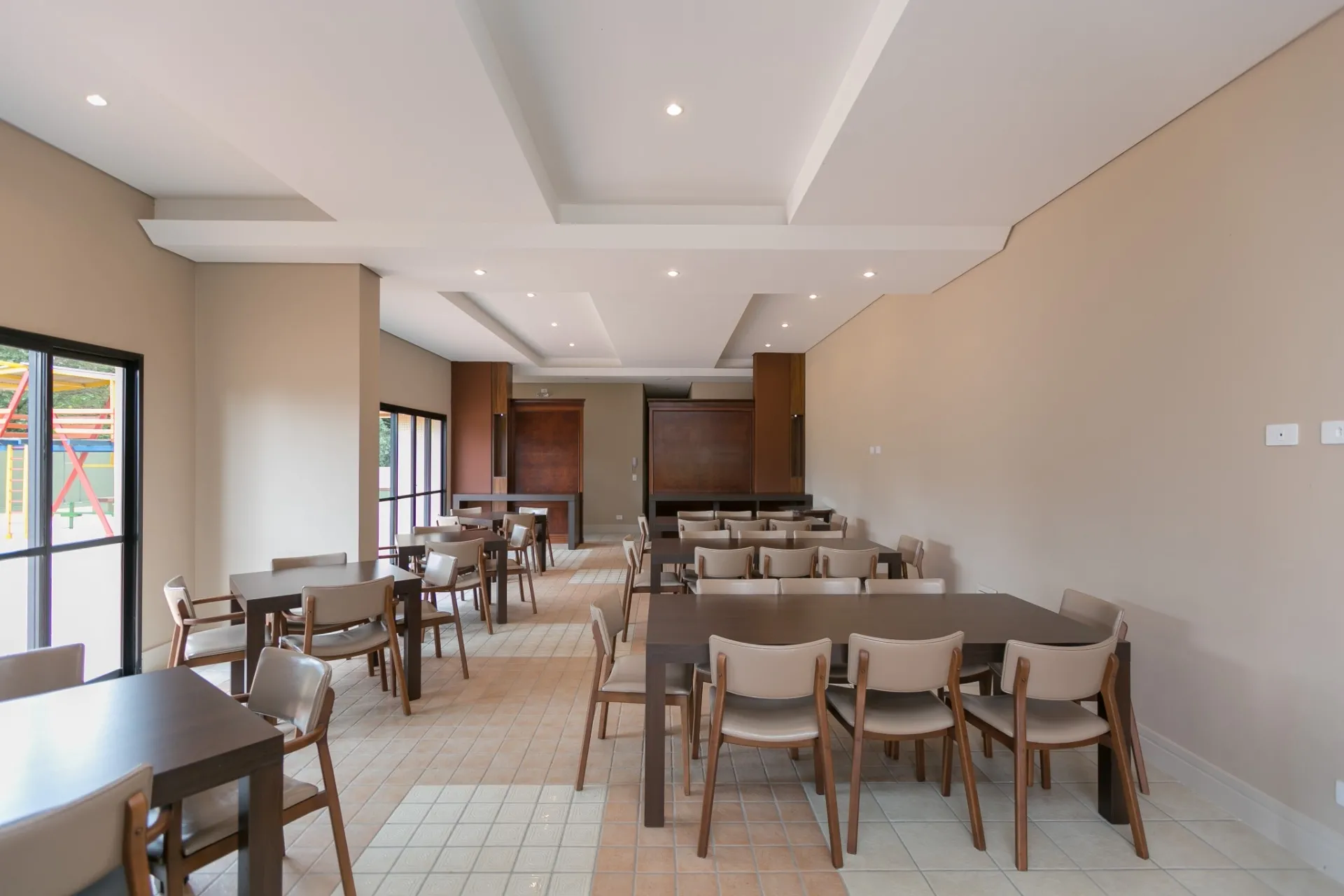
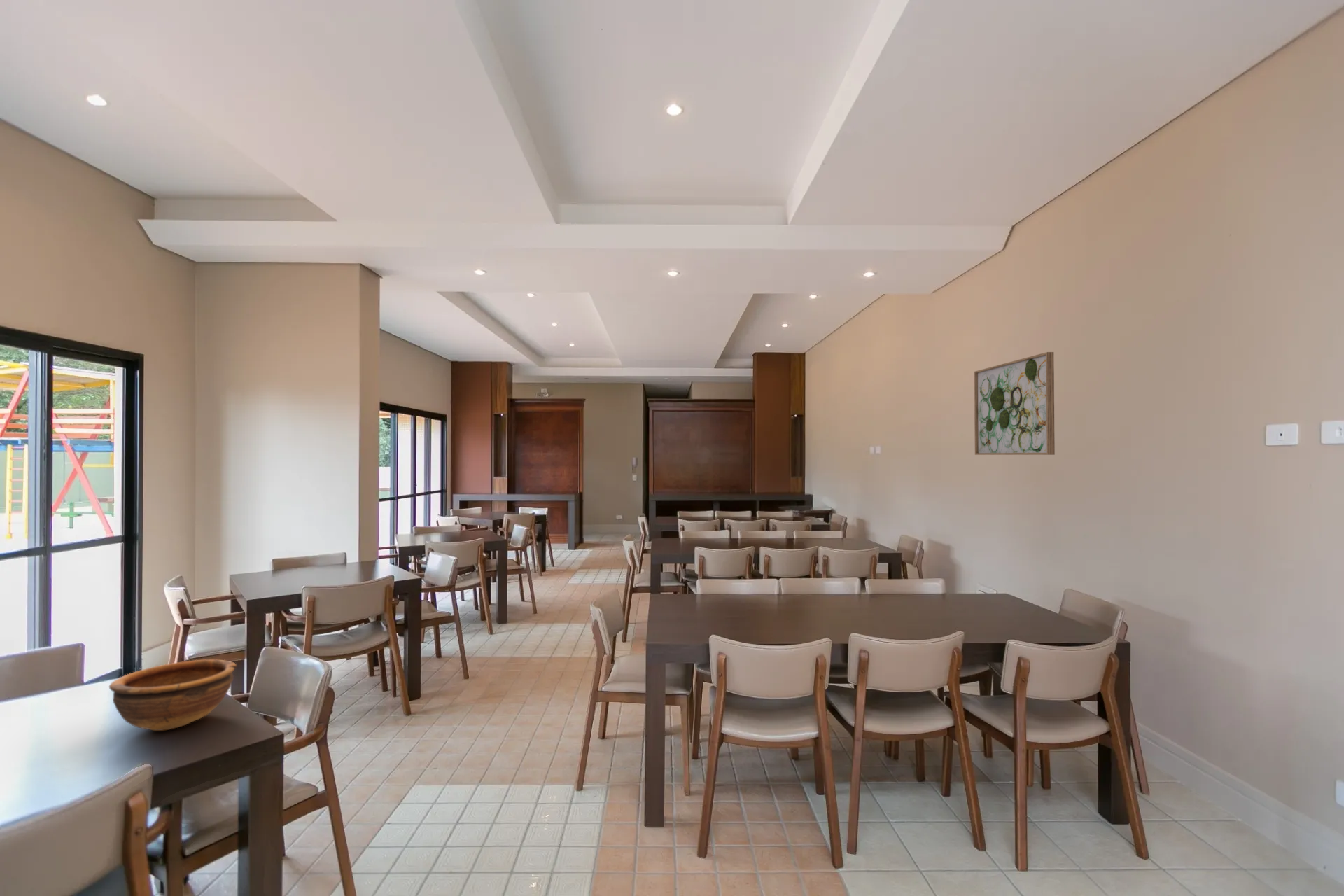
+ wall art (1008, 409)
+ bowl (176, 696)
